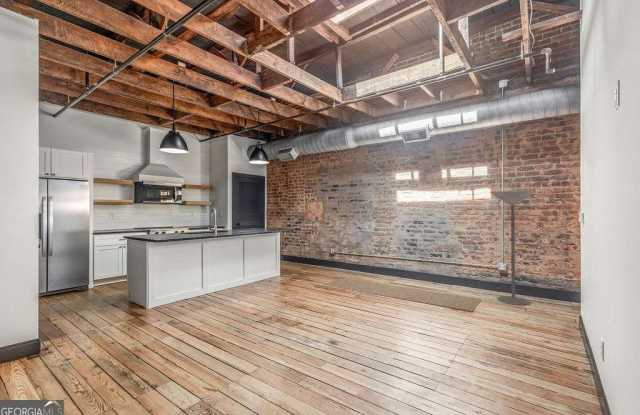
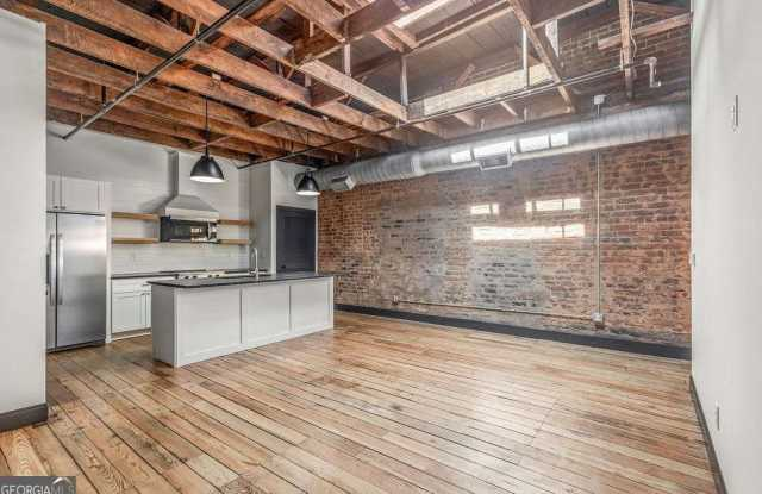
- rug (394, 291)
- wall art (315, 211)
- floor lamp (513, 245)
